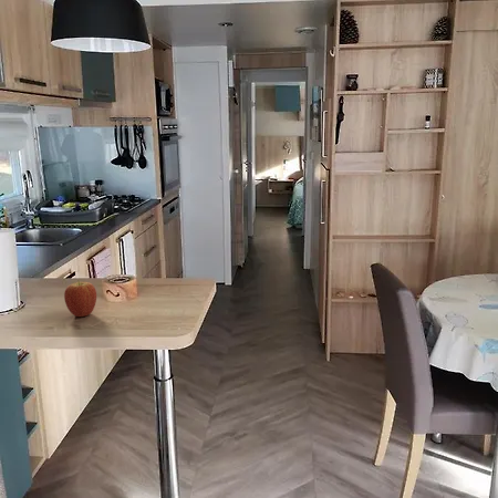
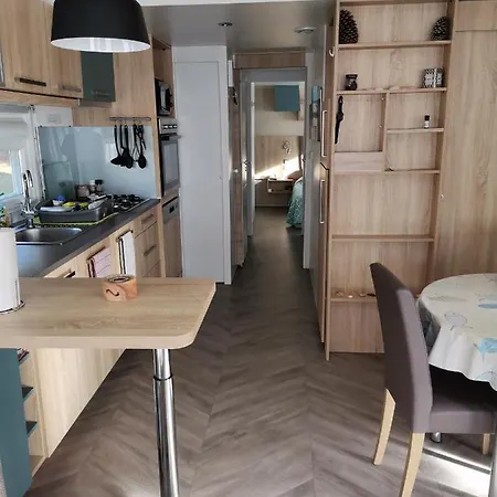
- fruit (81, 297)
